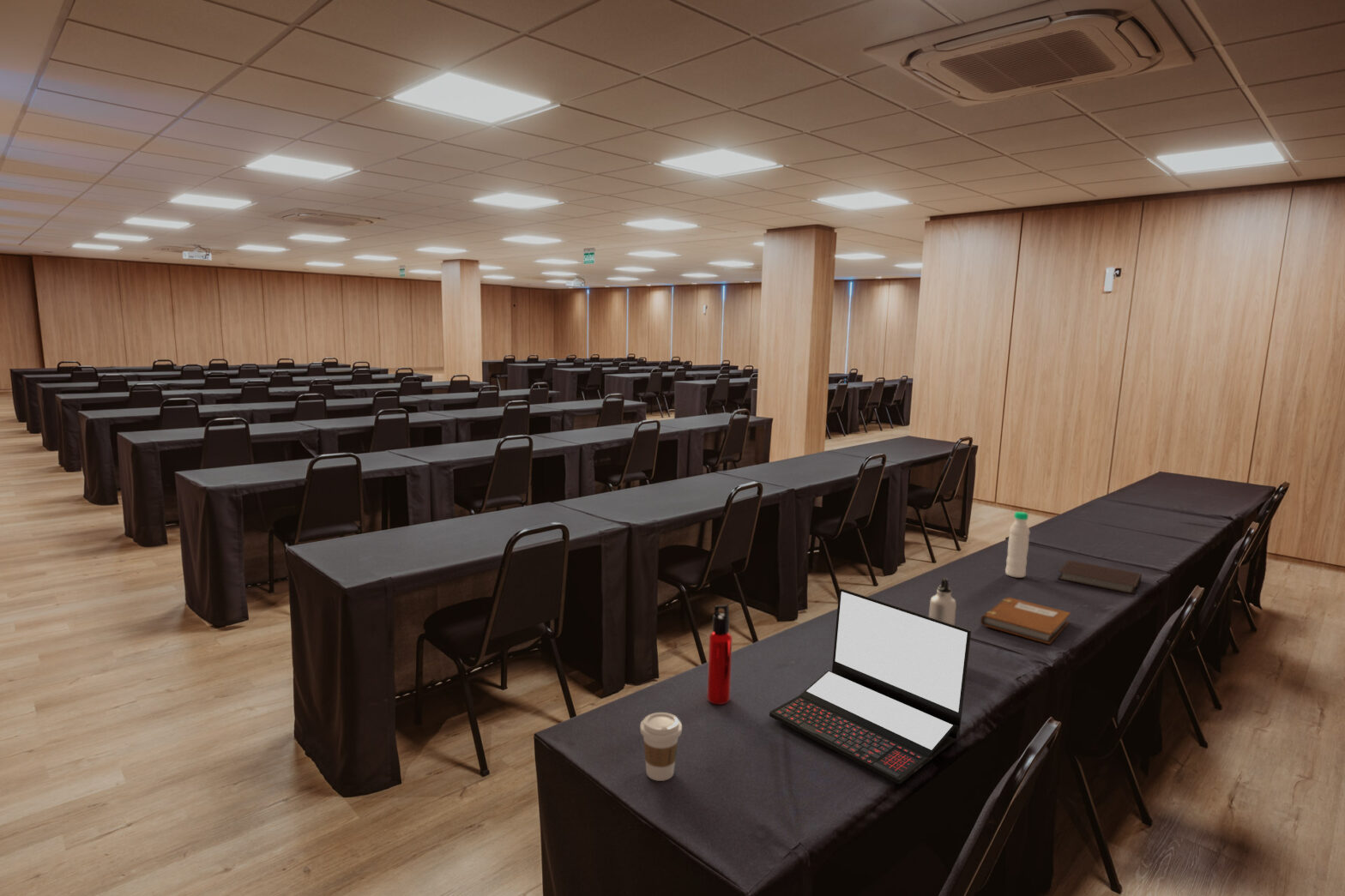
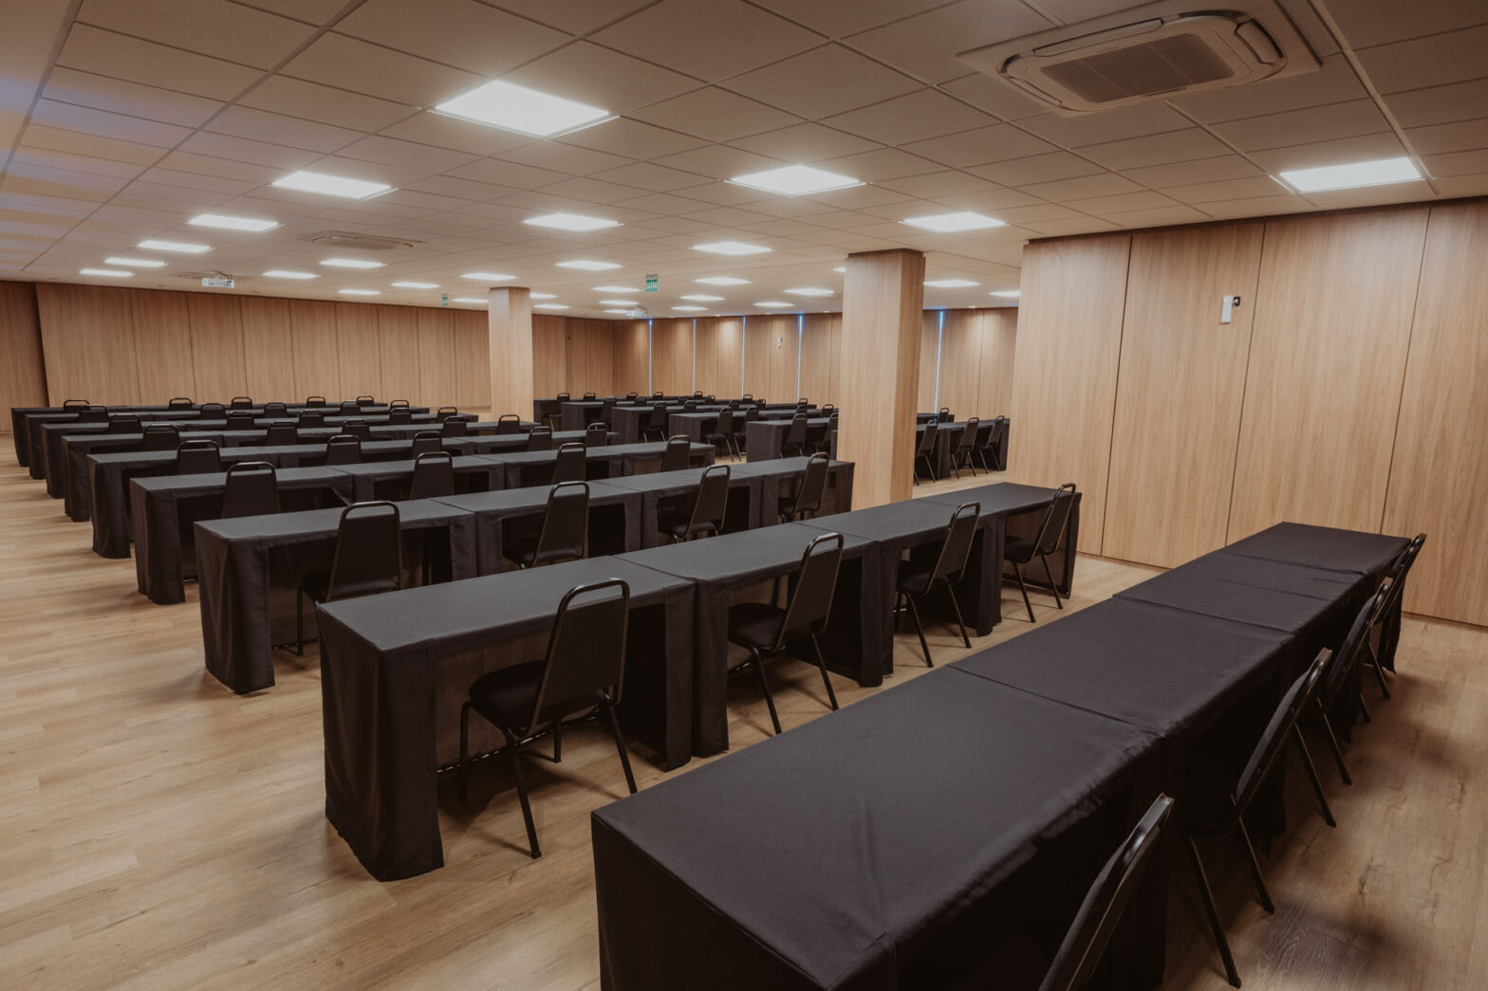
- notebook (1026, 617)
- water bottle (720, 652)
- laptop (866, 676)
- water bottle (941, 620)
- water bottle (1018, 544)
- notebook (1100, 575)
- coffee cup (660, 746)
